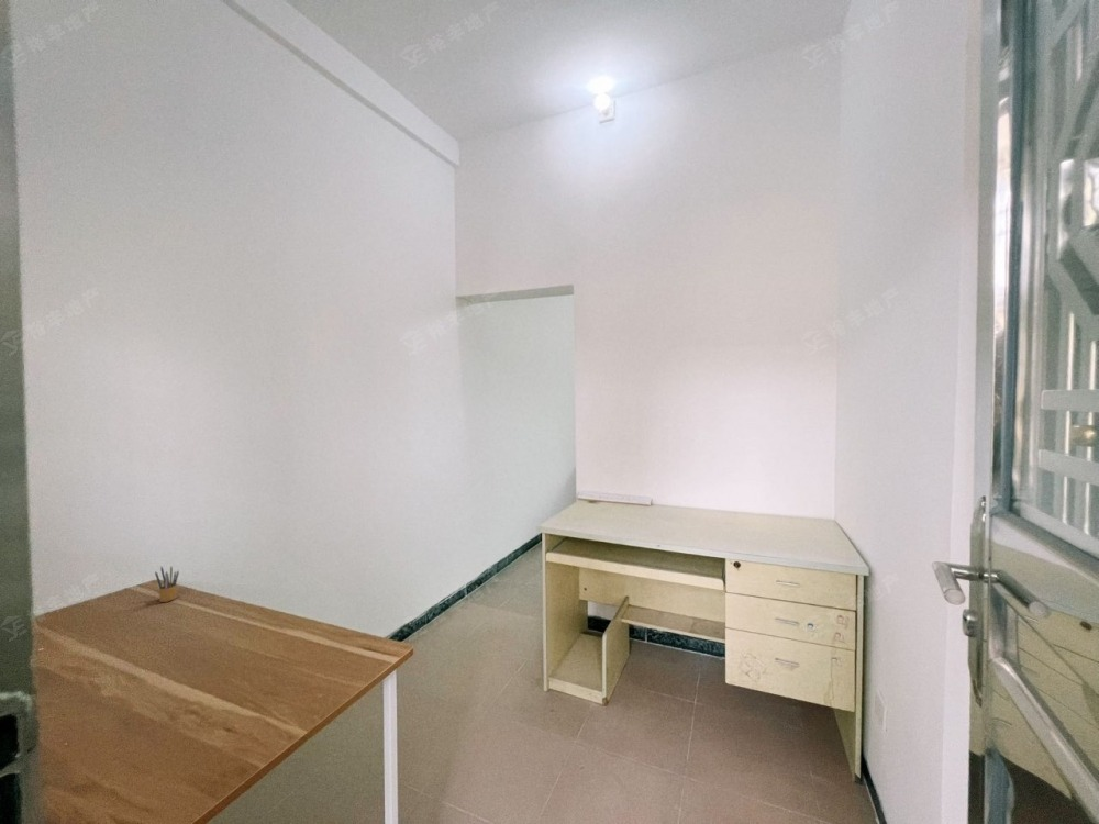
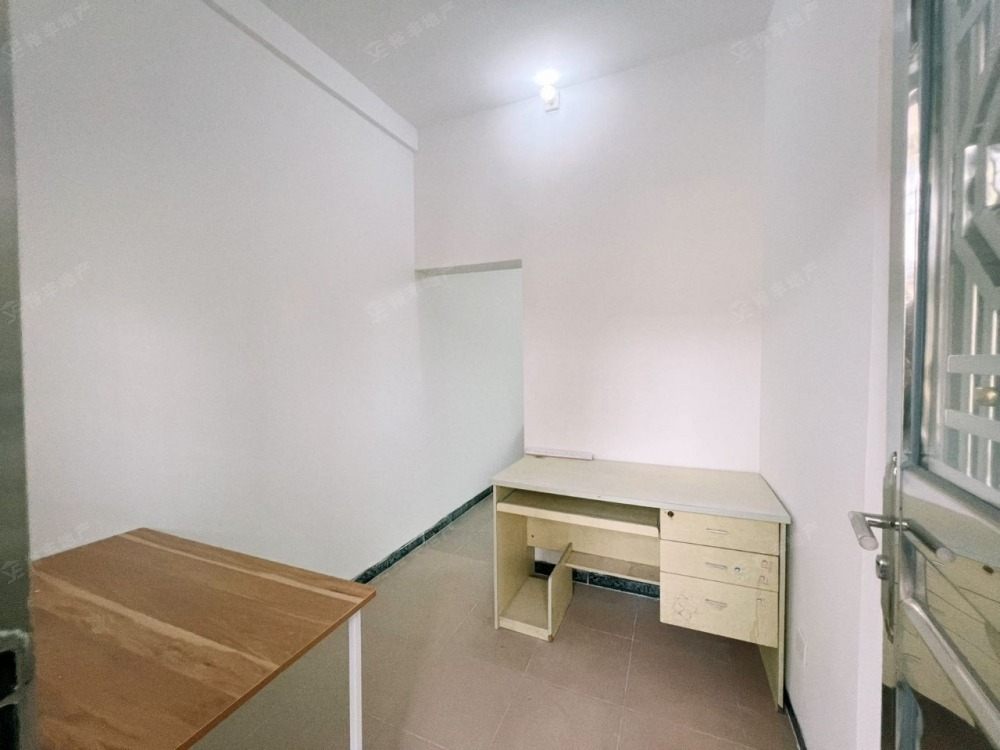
- pencil box (166, 582)
